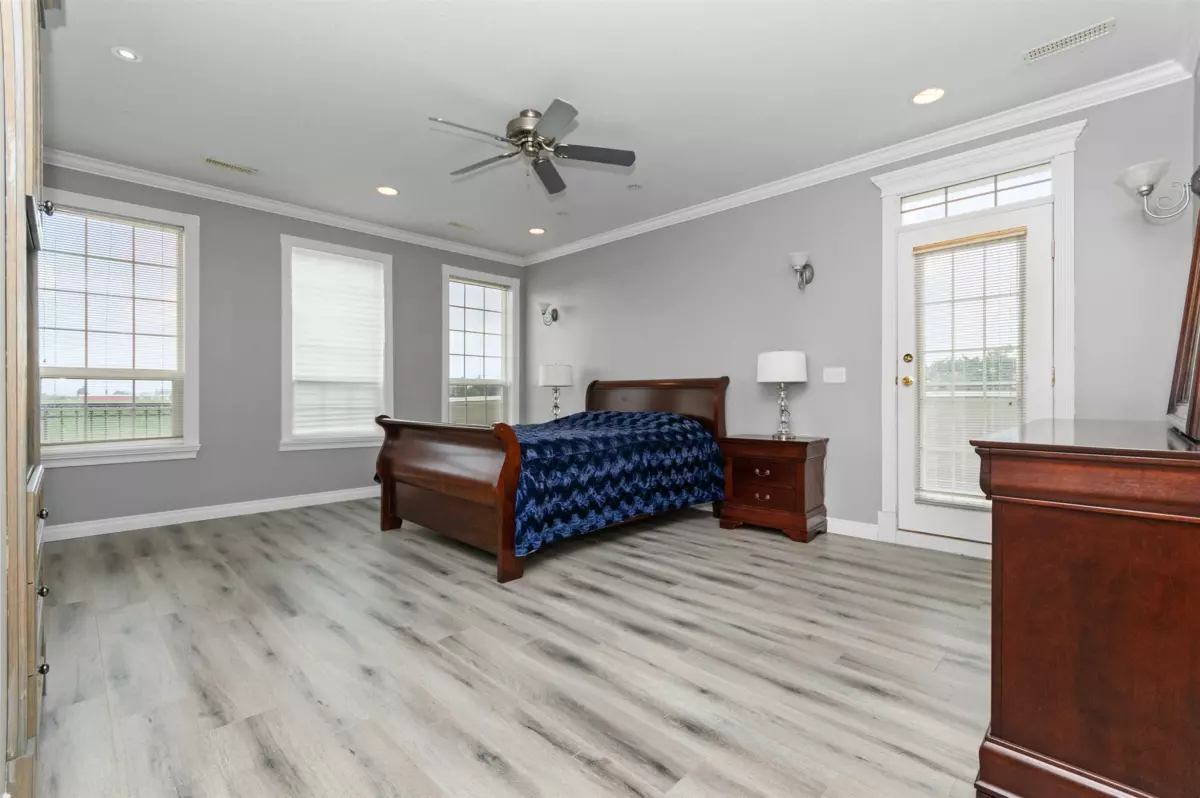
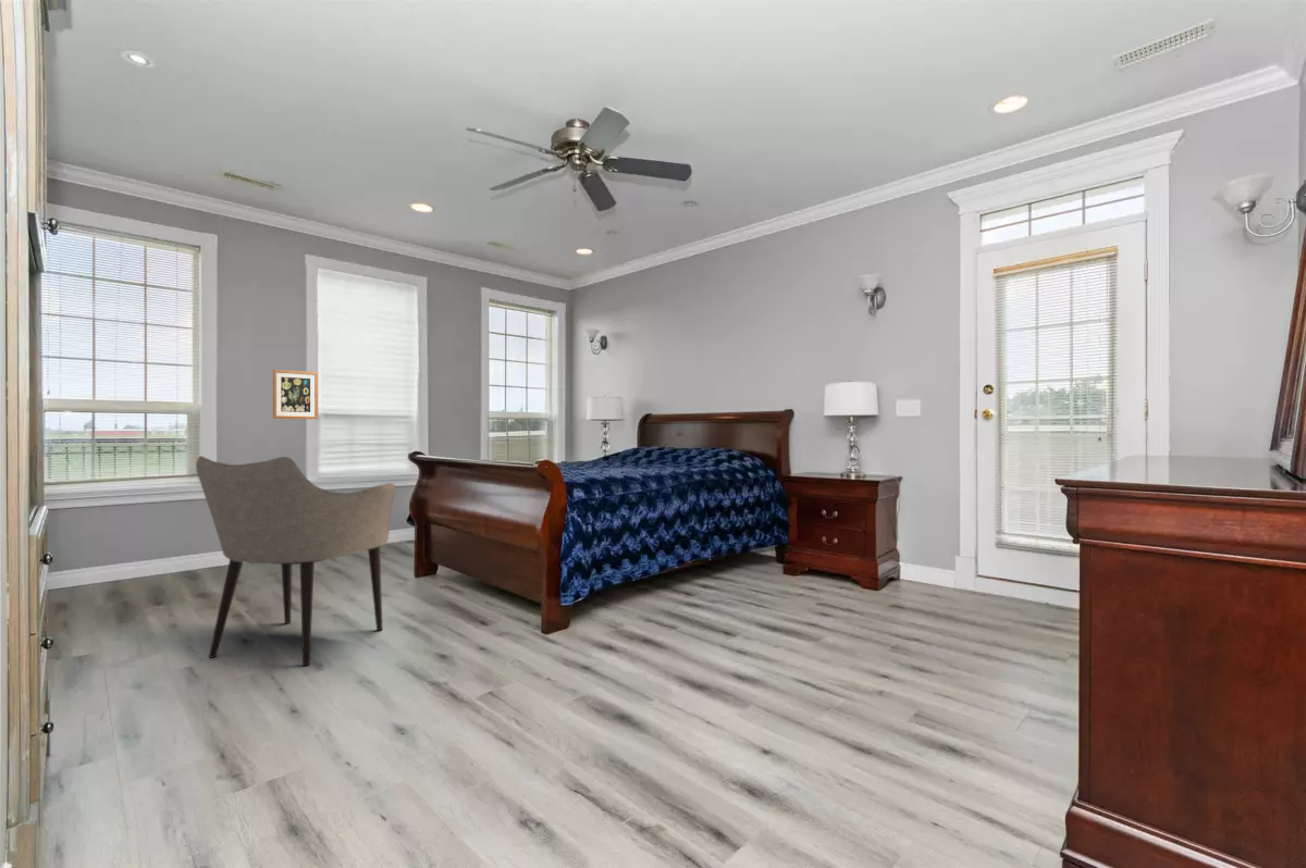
+ wall art (296, 395)
+ armchair (289, 549)
